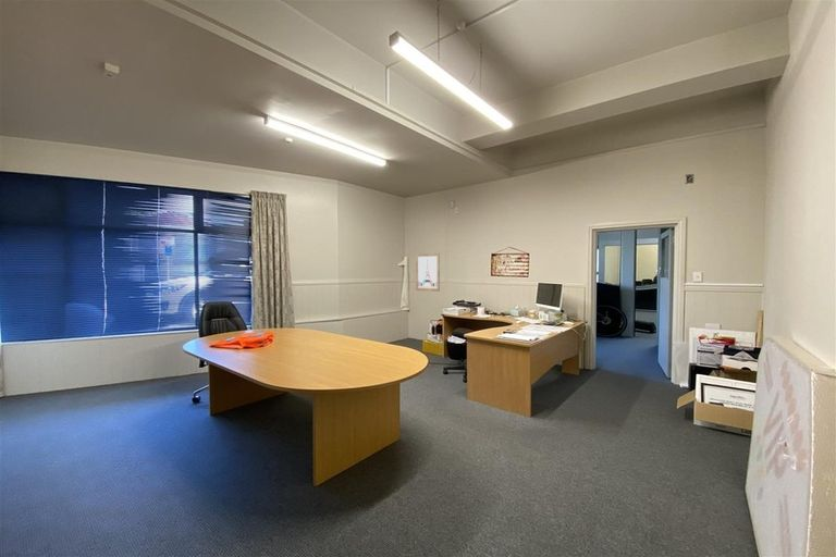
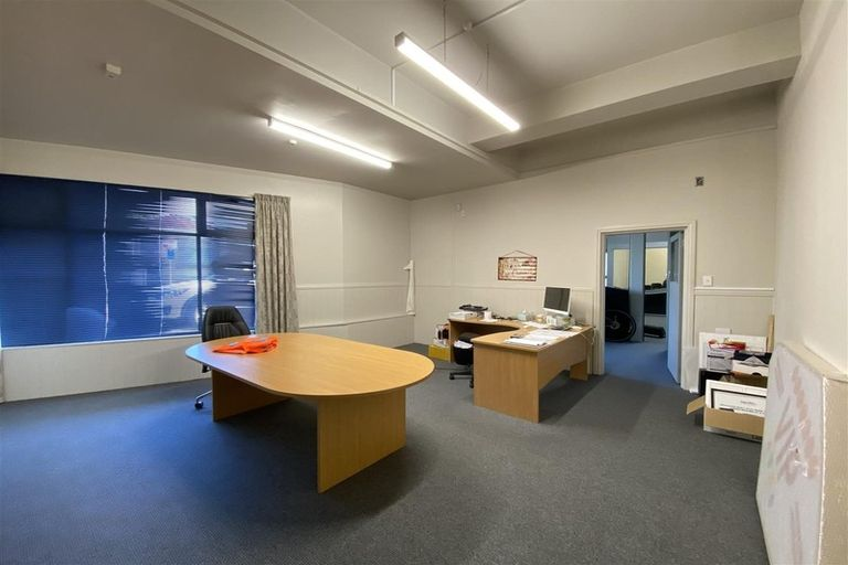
- wall art (427, 272)
